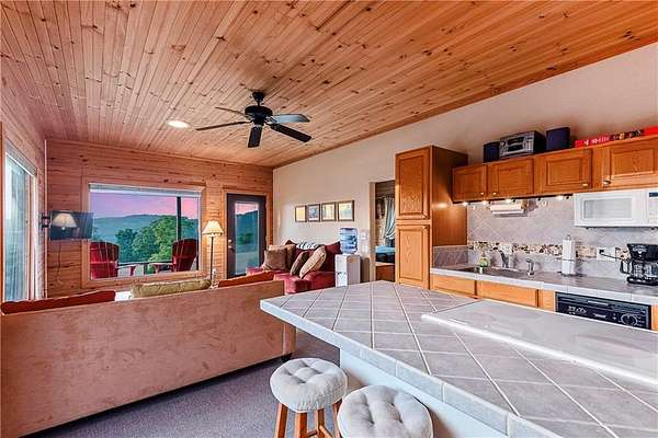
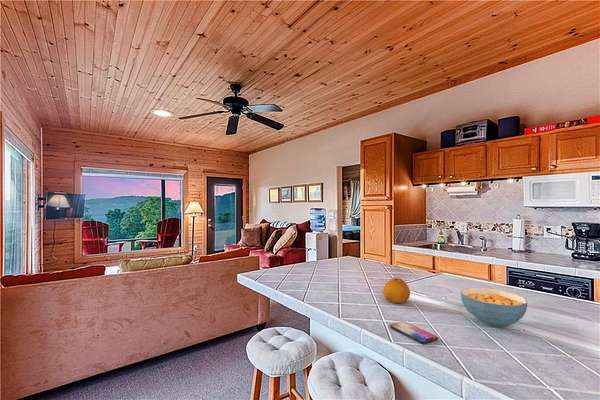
+ cereal bowl (492, 309)
+ fruit (396, 289)
+ smartphone (412, 331)
